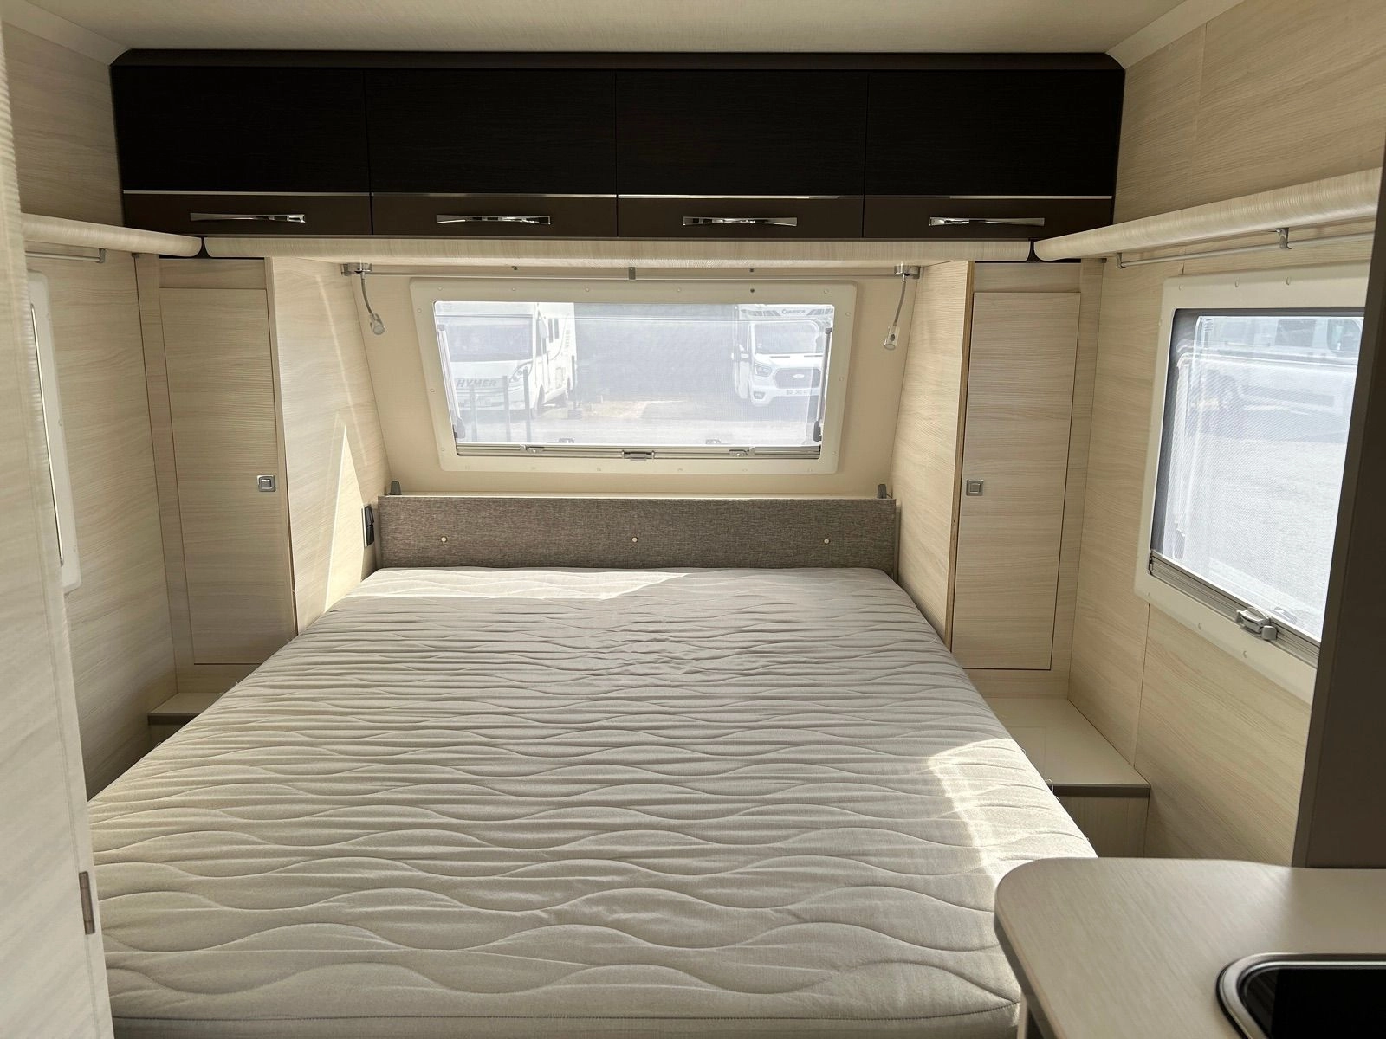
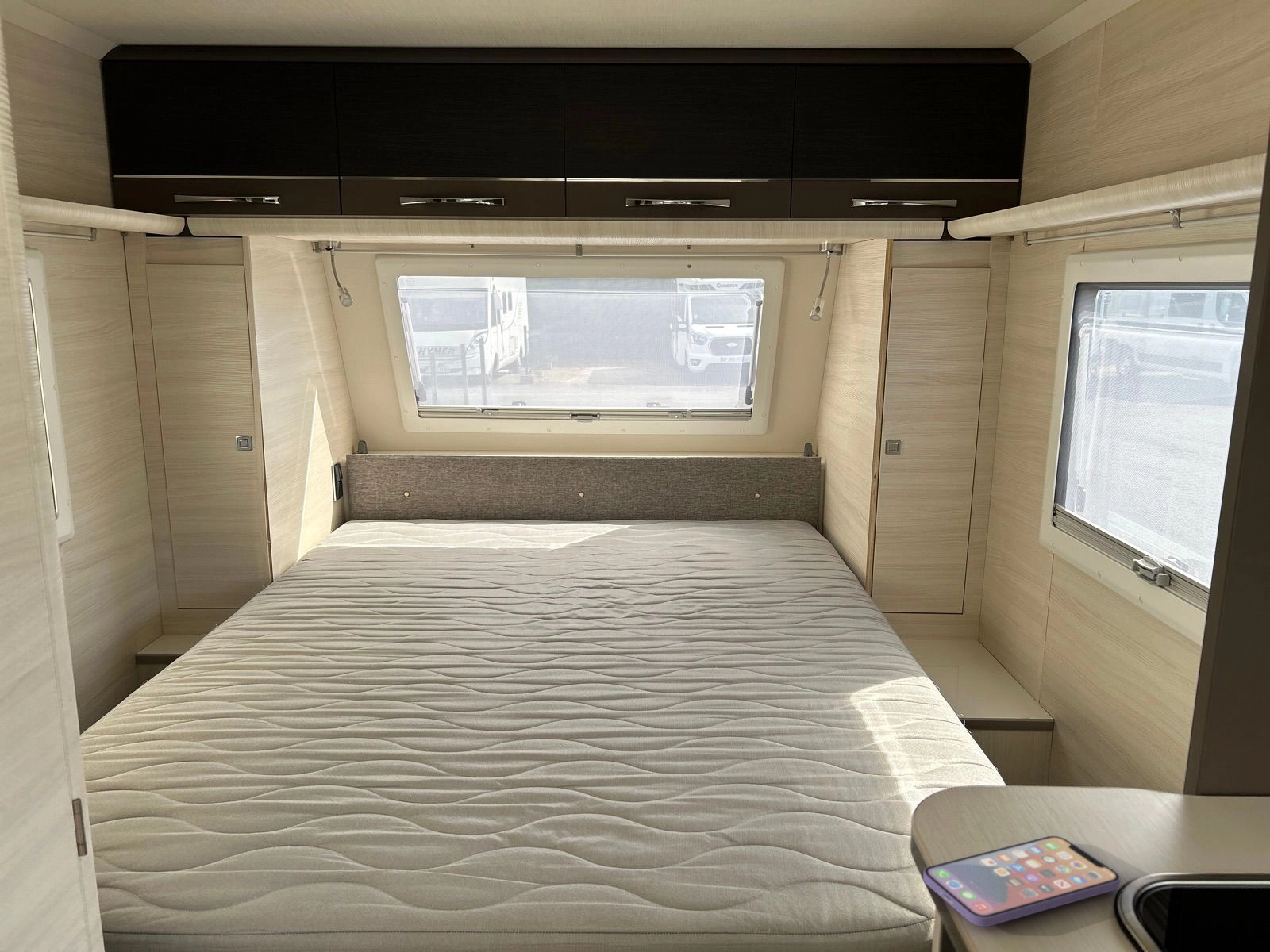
+ smartphone (1021, 877)
